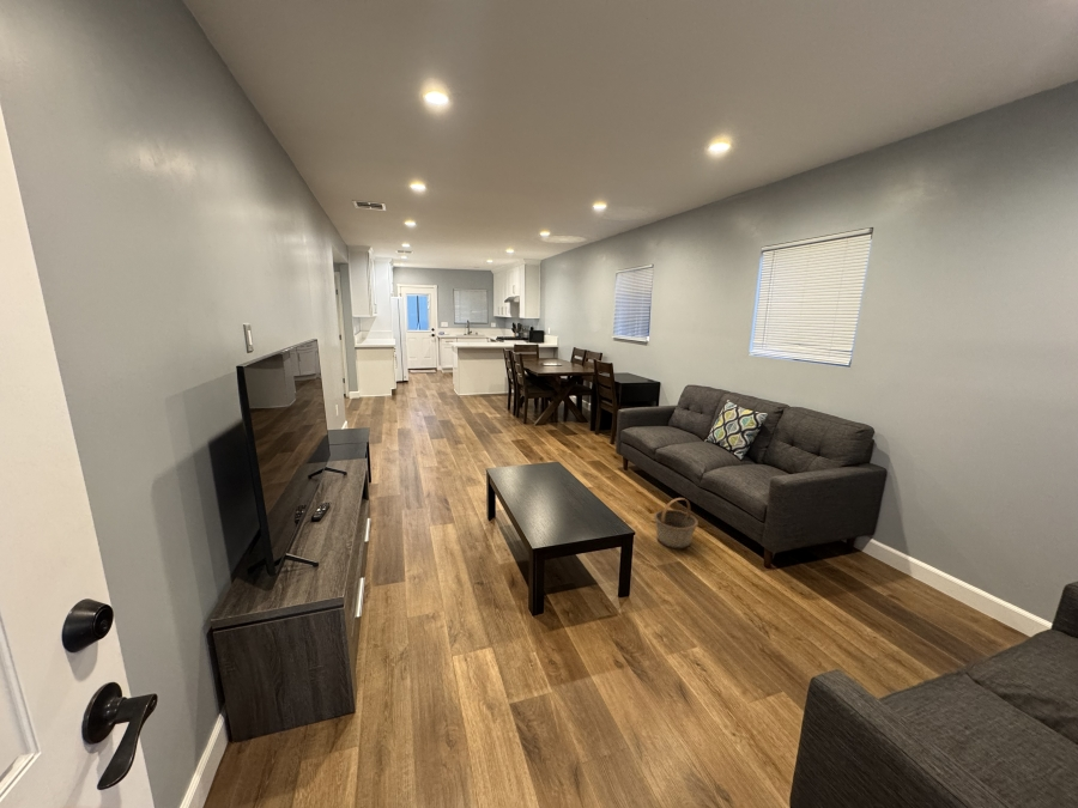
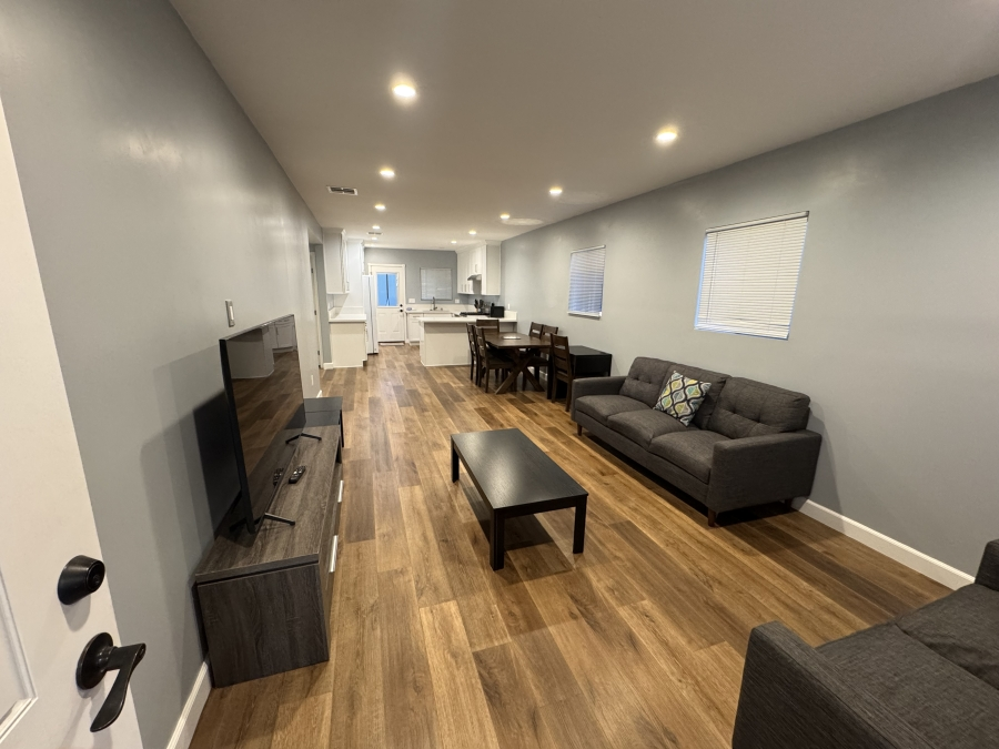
- basket (676, 520)
